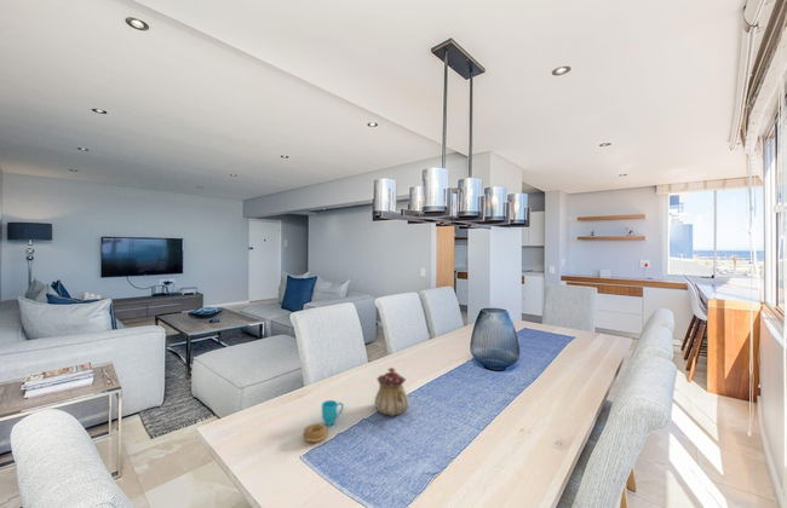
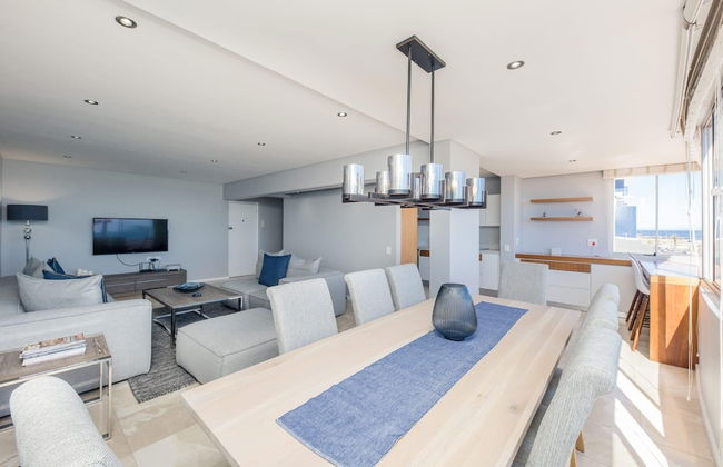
- teapot (392, 388)
- cup (324, 420)
